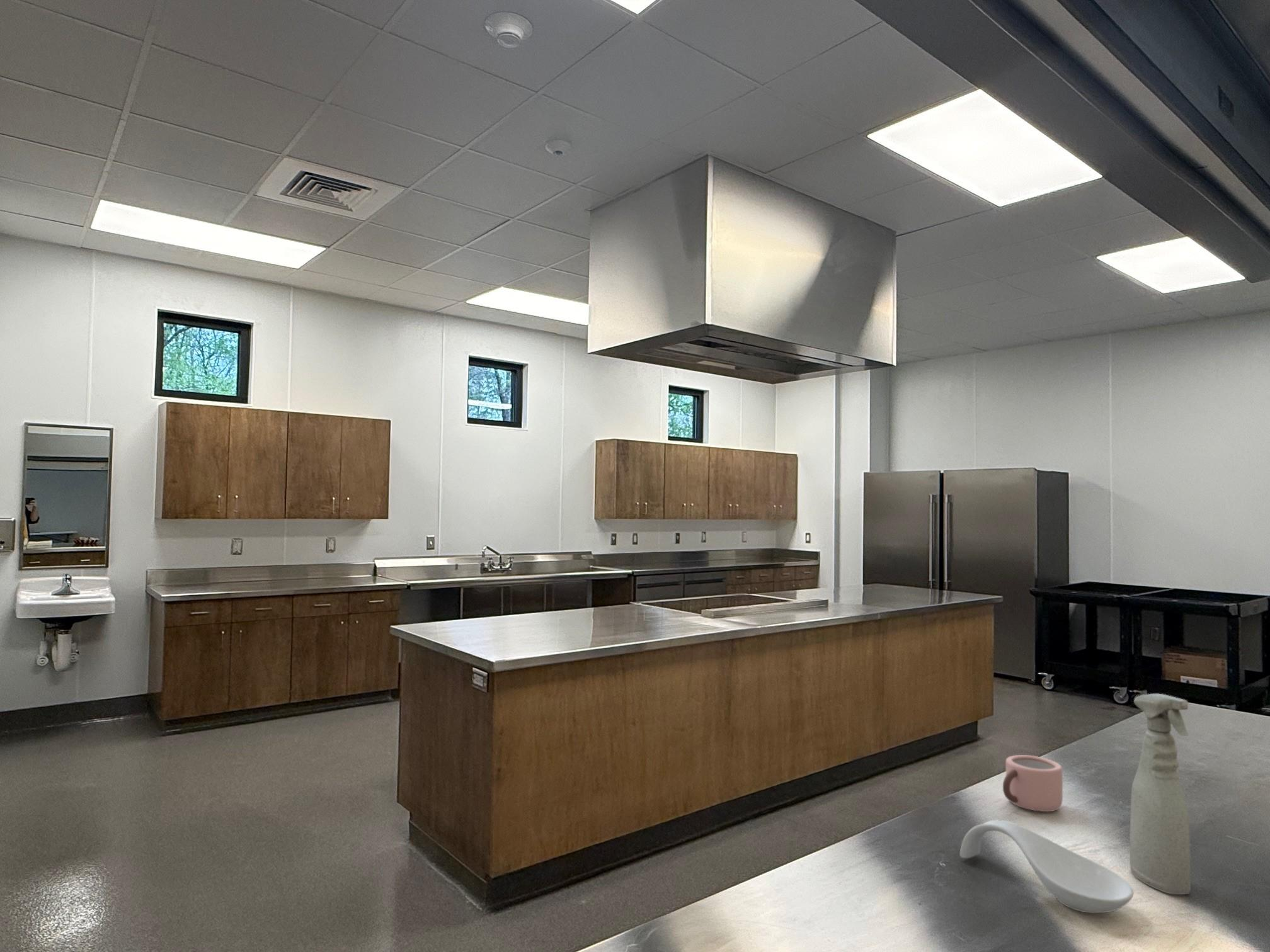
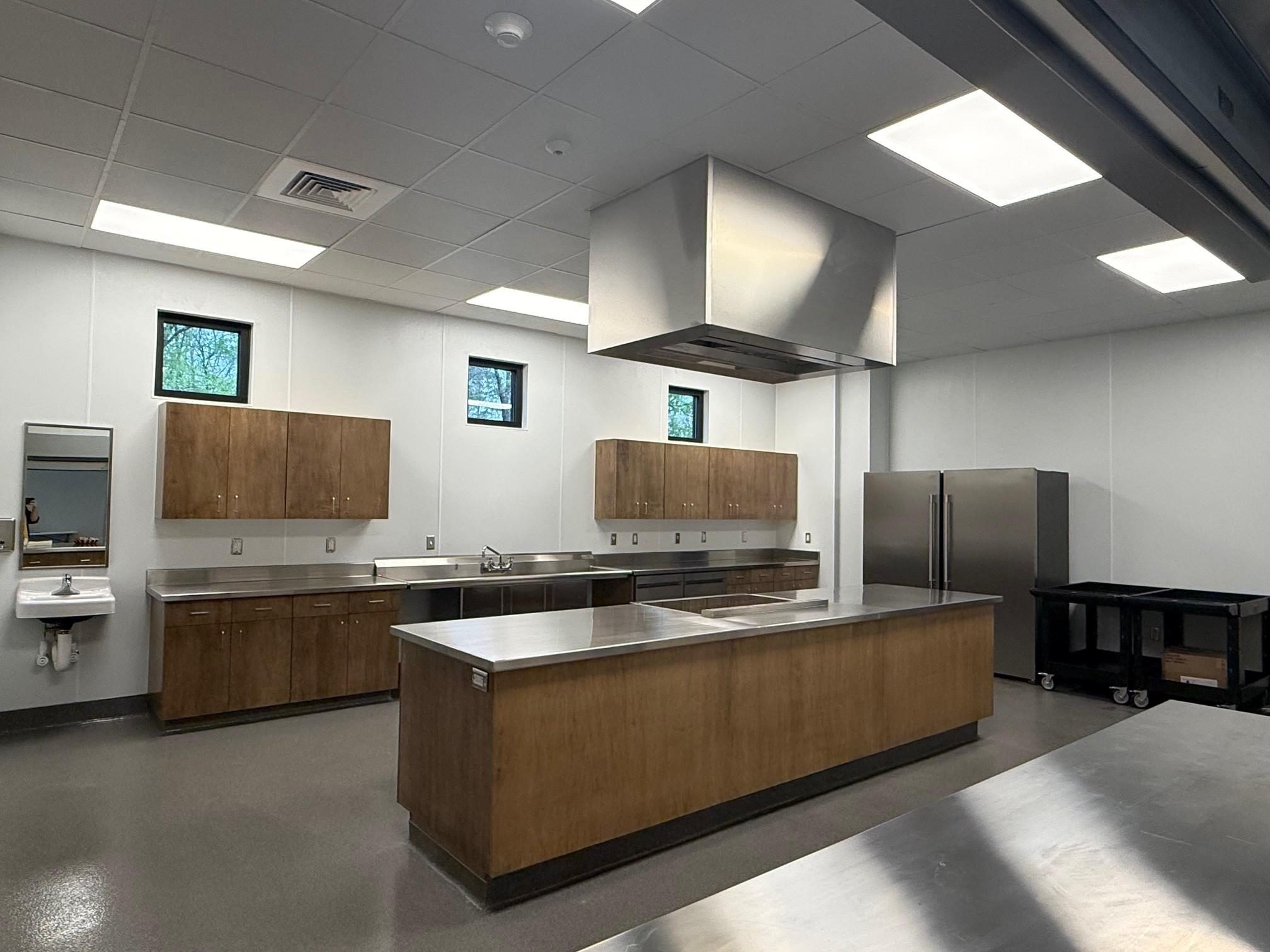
- spoon rest (1041, 861)
- mug (1028, 784)
- spray bottle (1158, 786)
